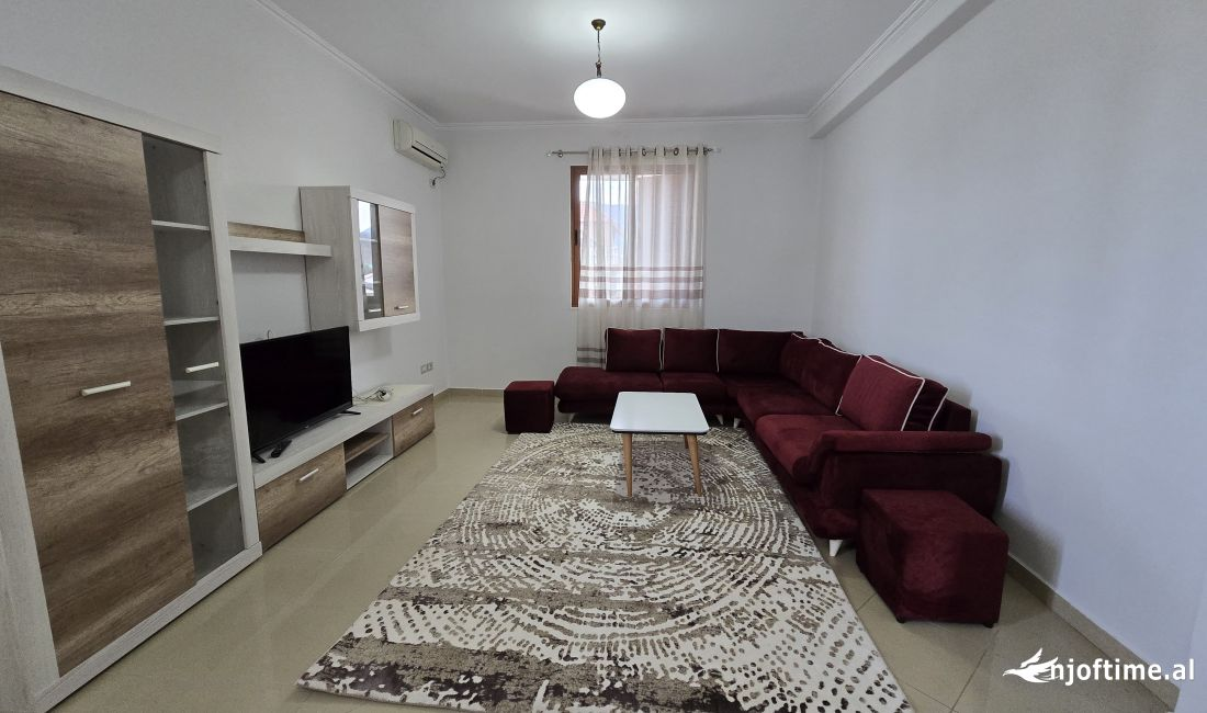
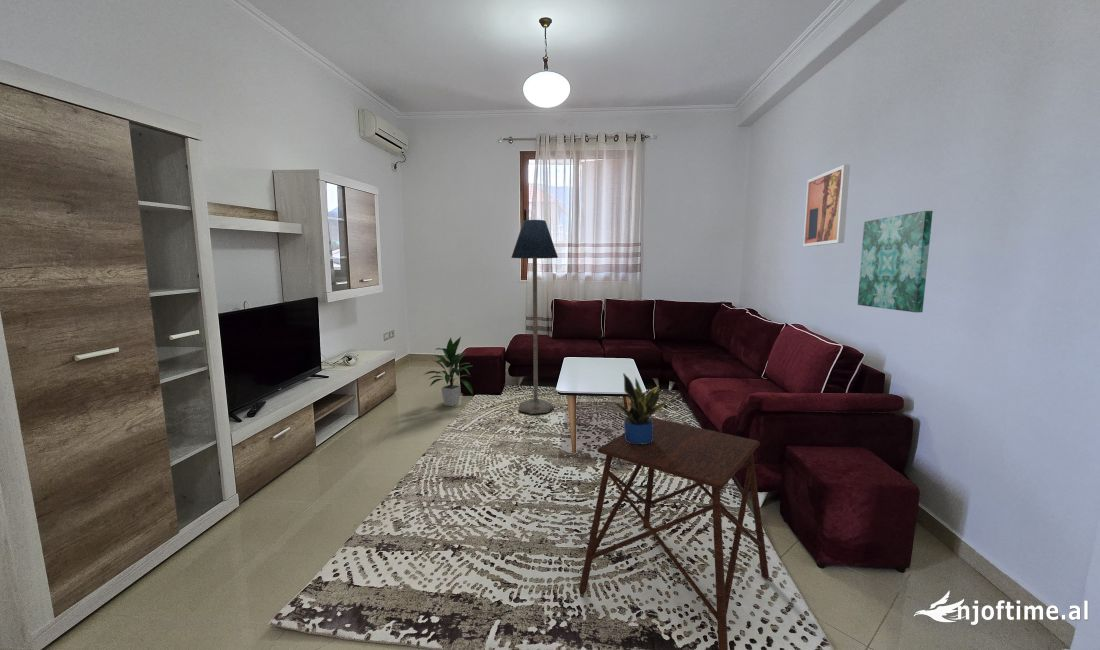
+ indoor plant (451, 371)
+ wall art (824, 209)
+ potted plant (641, 406)
+ side table (678, 518)
+ floor lamp (534, 316)
+ wall art (891, 263)
